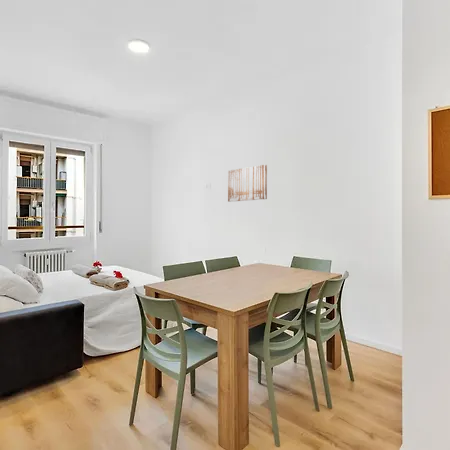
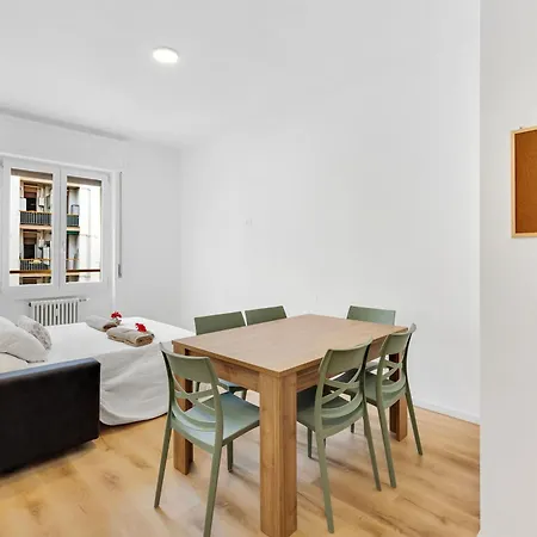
- wall art (246, 184)
